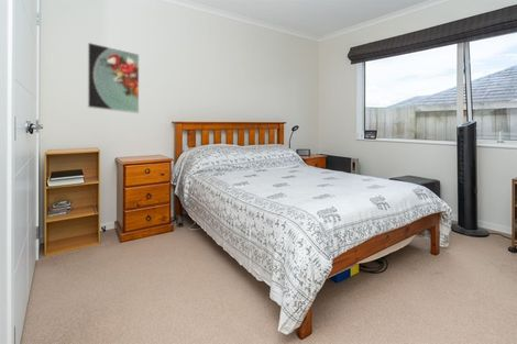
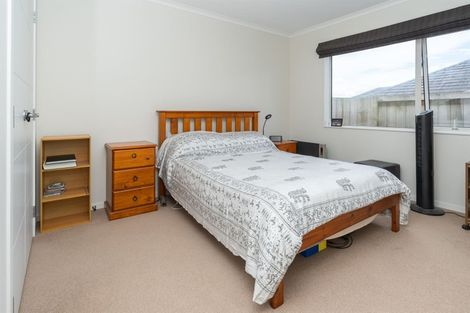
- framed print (114, 79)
